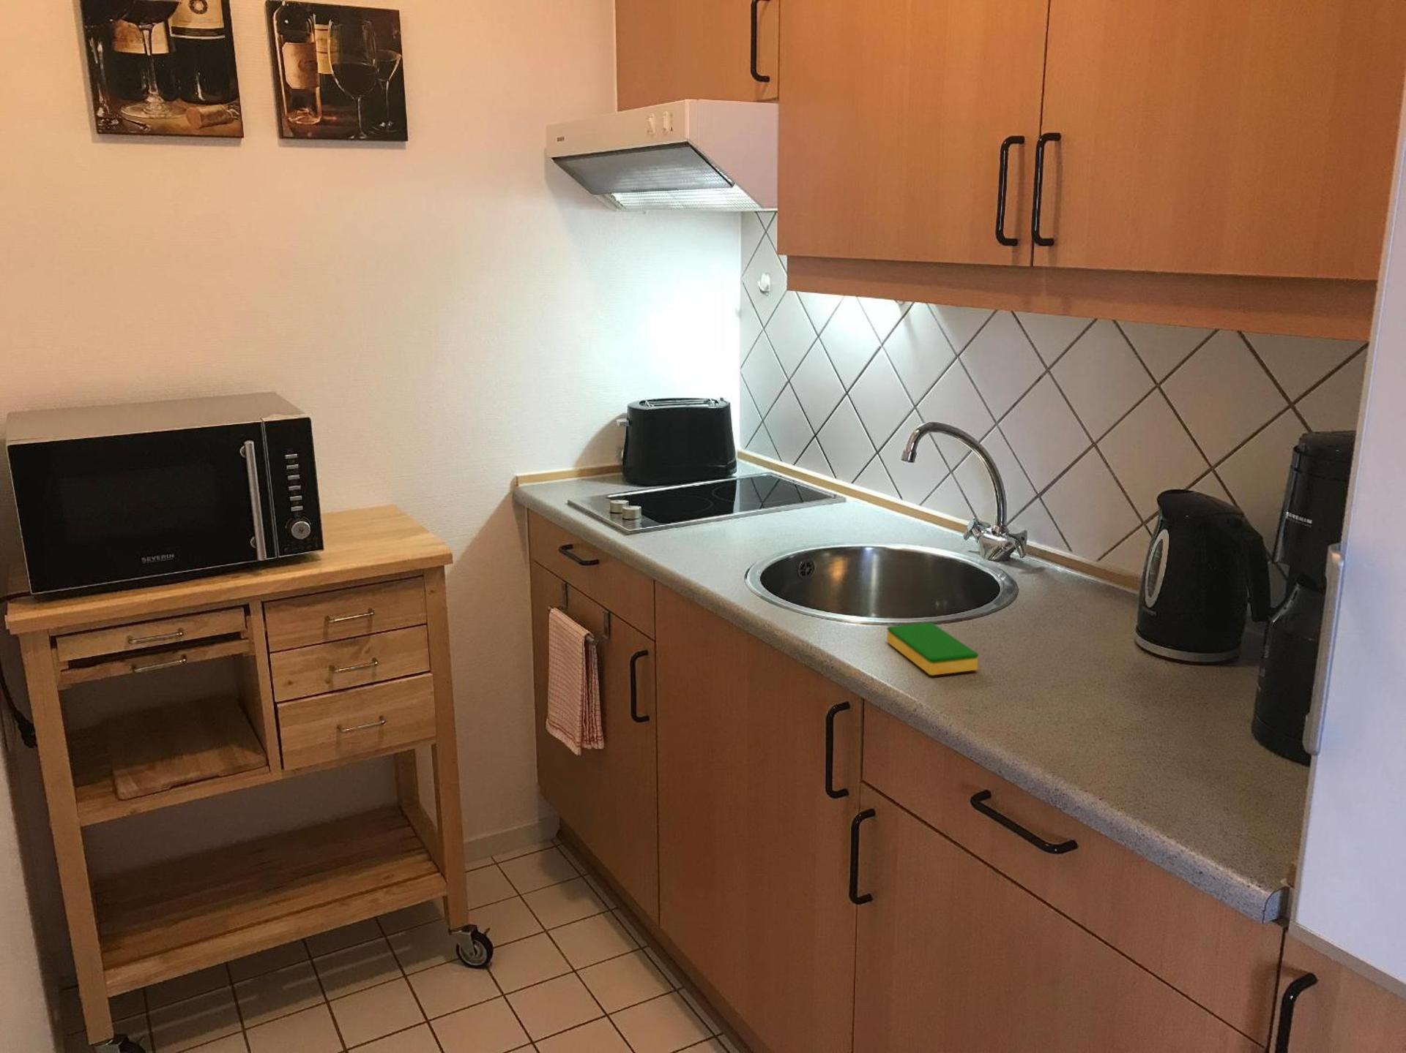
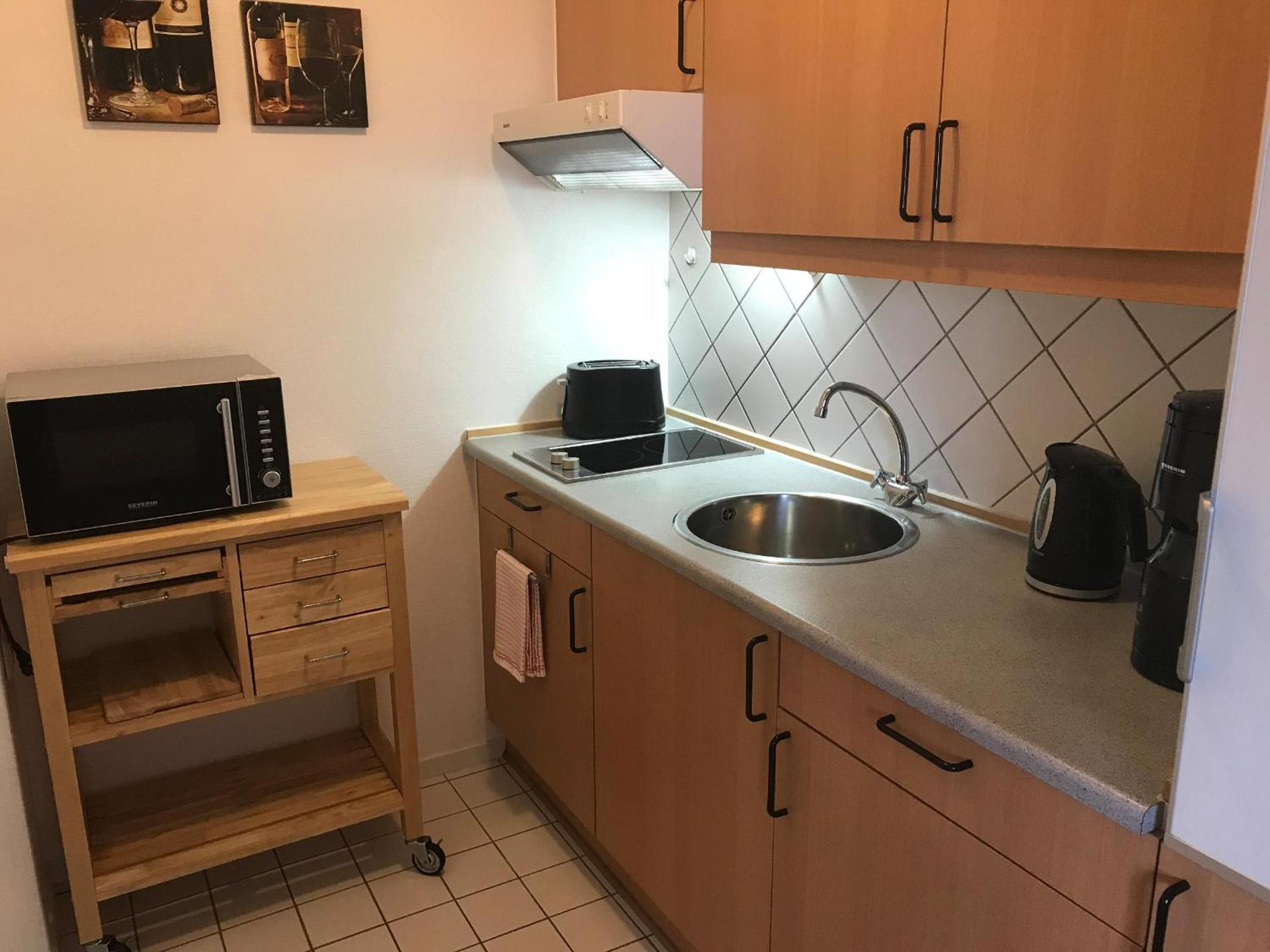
- dish sponge (931, 647)
